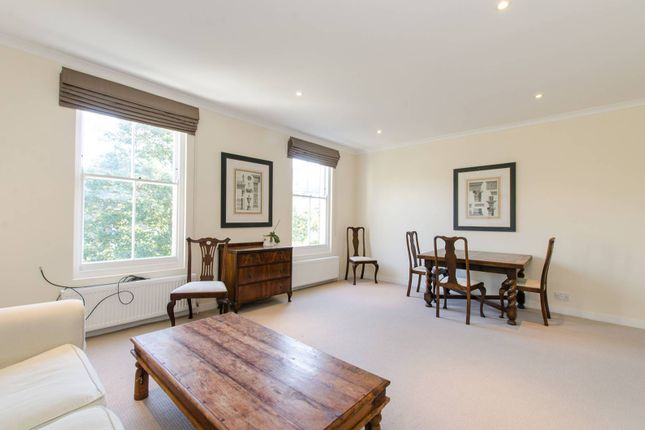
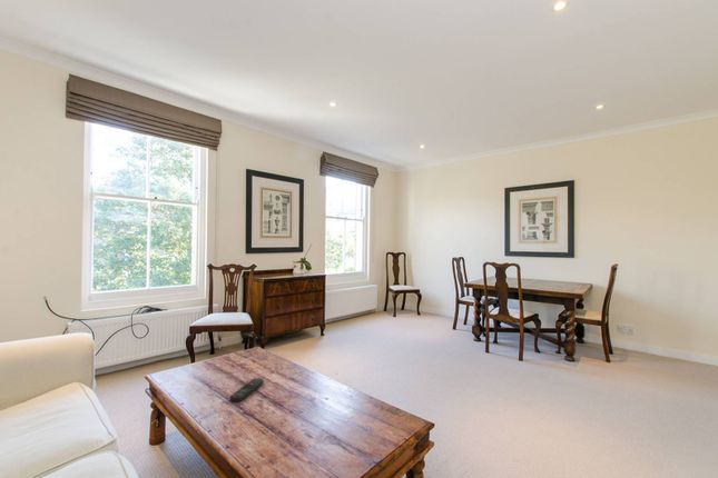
+ remote control (247, 388)
